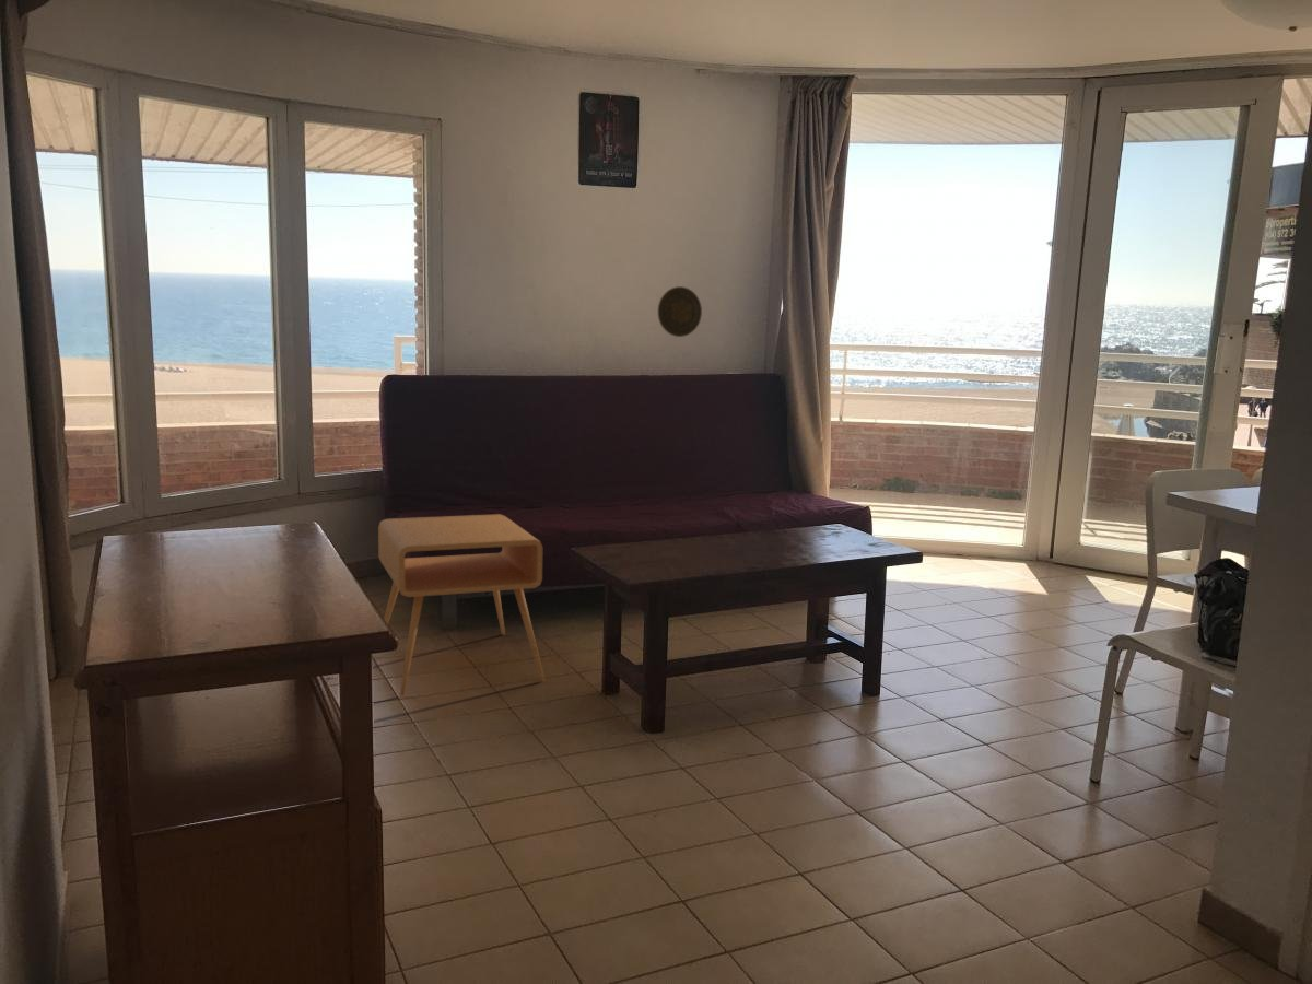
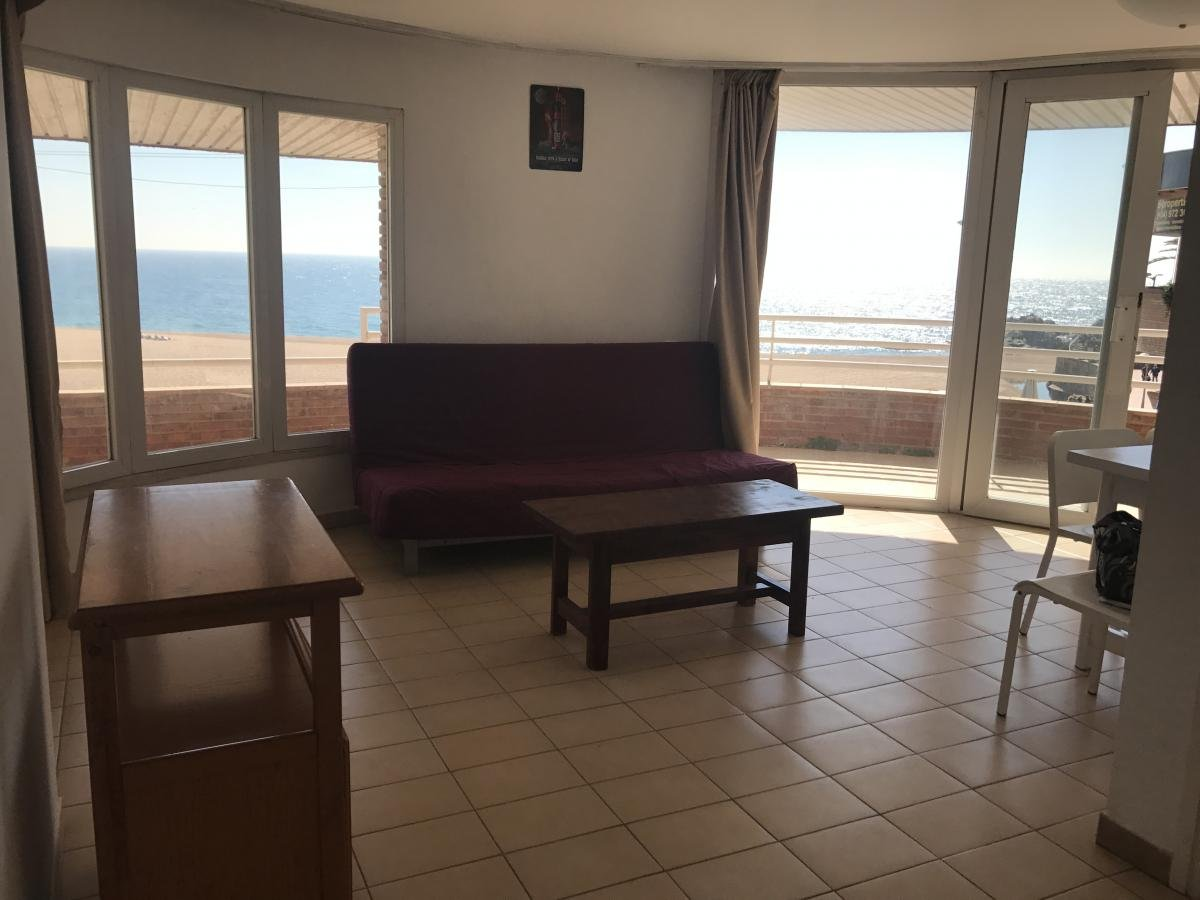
- side table (457, 593)
- decorative plate (680, 312)
